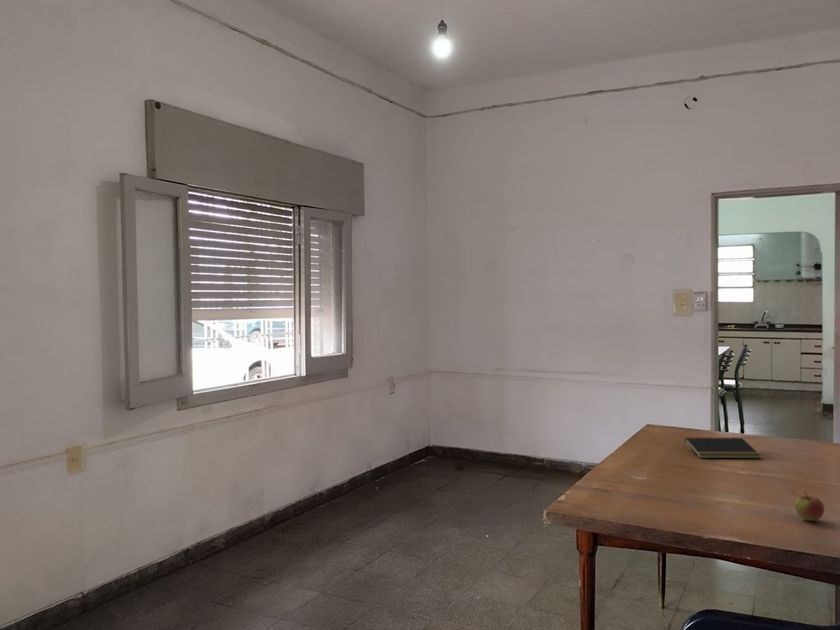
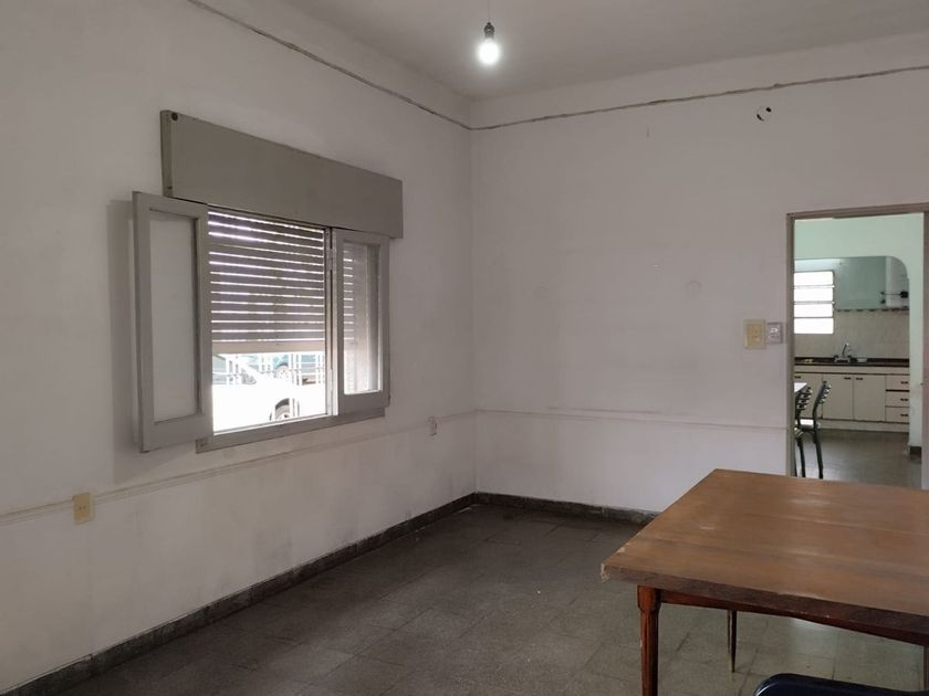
- notepad (721, 447)
- apple (809, 505)
